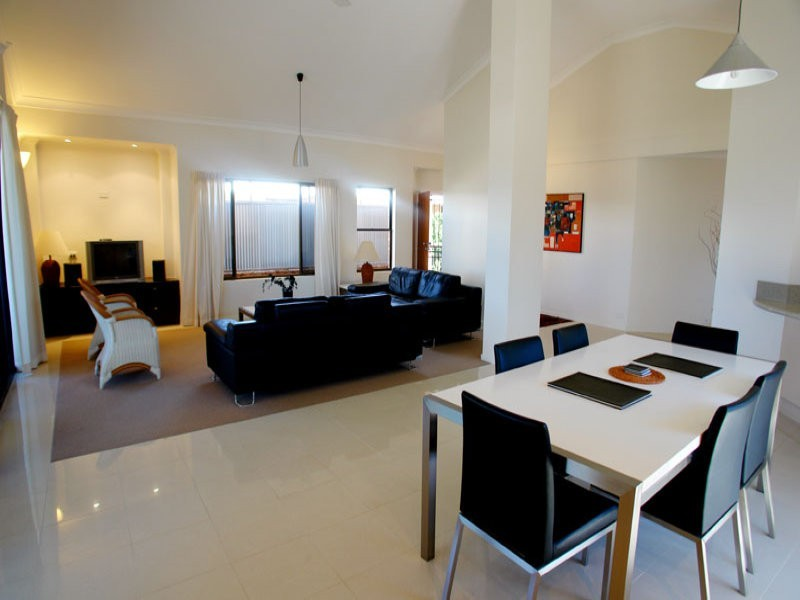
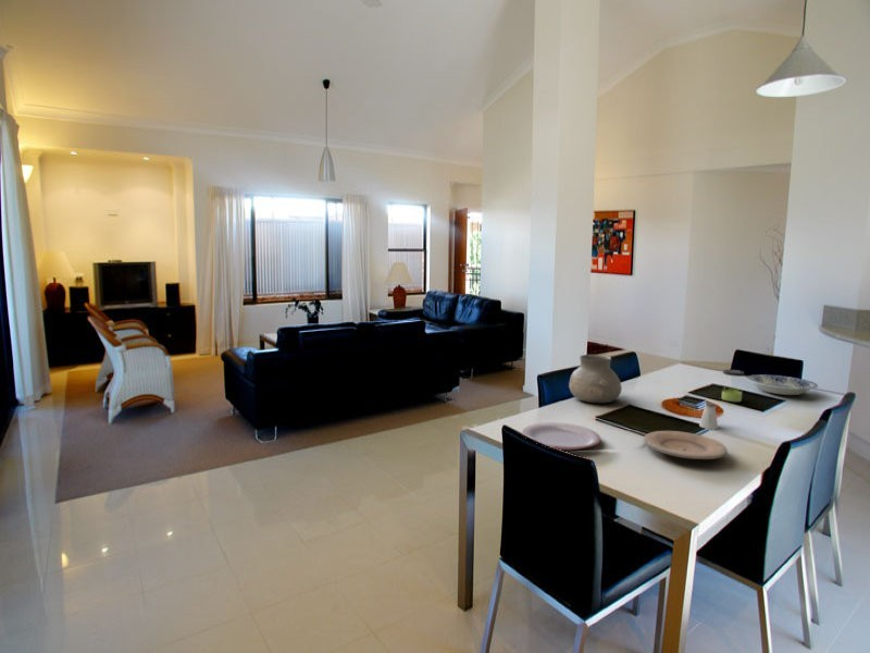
+ saltshaker (709, 415)
+ plate (780, 386)
+ plate (683, 447)
+ plate (560, 436)
+ vase (595, 379)
+ jar (731, 387)
